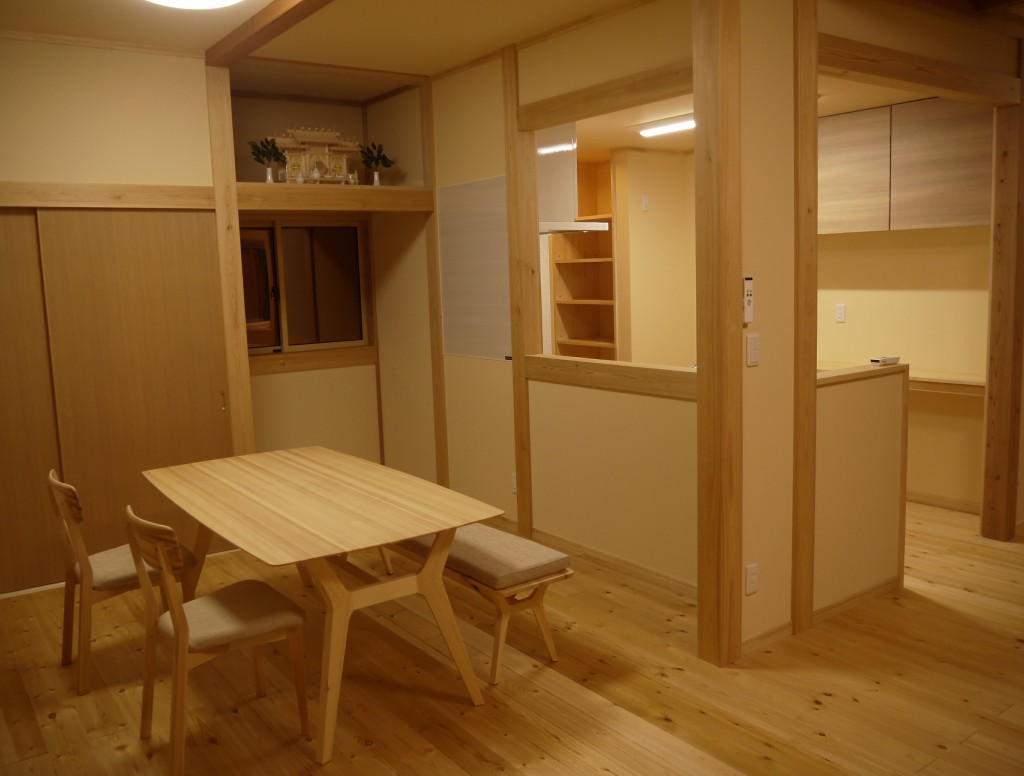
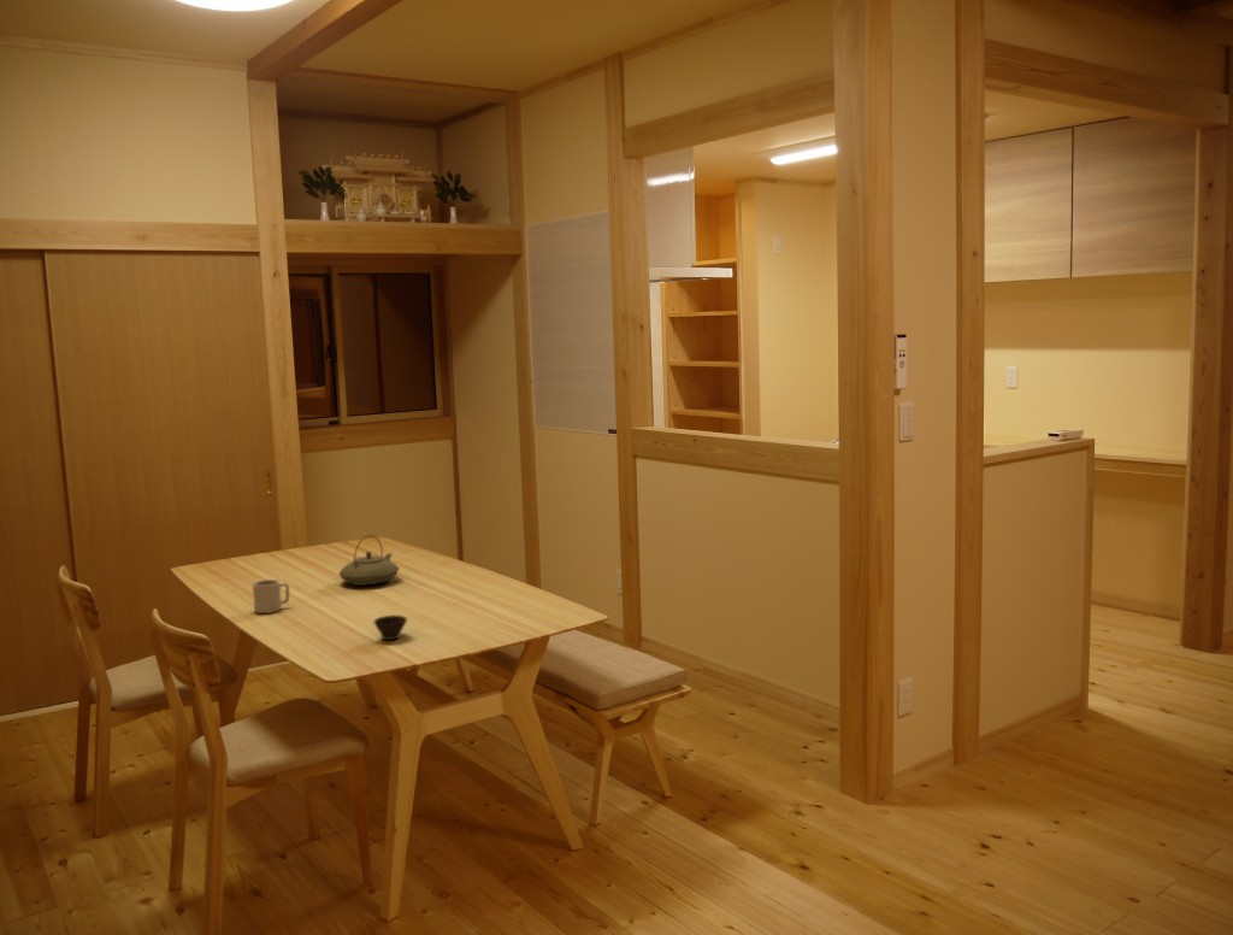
+ teapot (371, 557)
+ cup (391, 628)
+ cup (271, 595)
